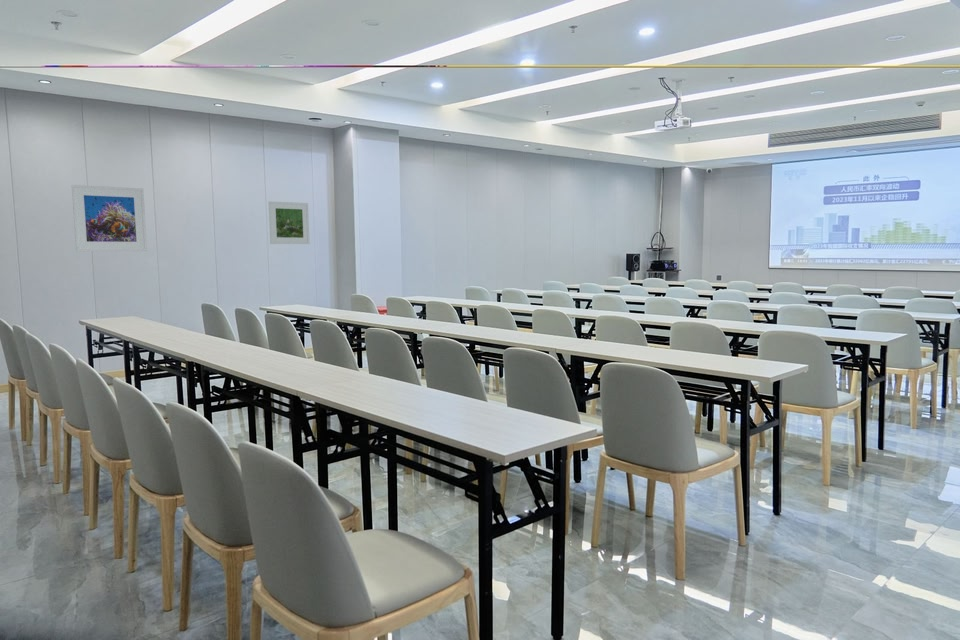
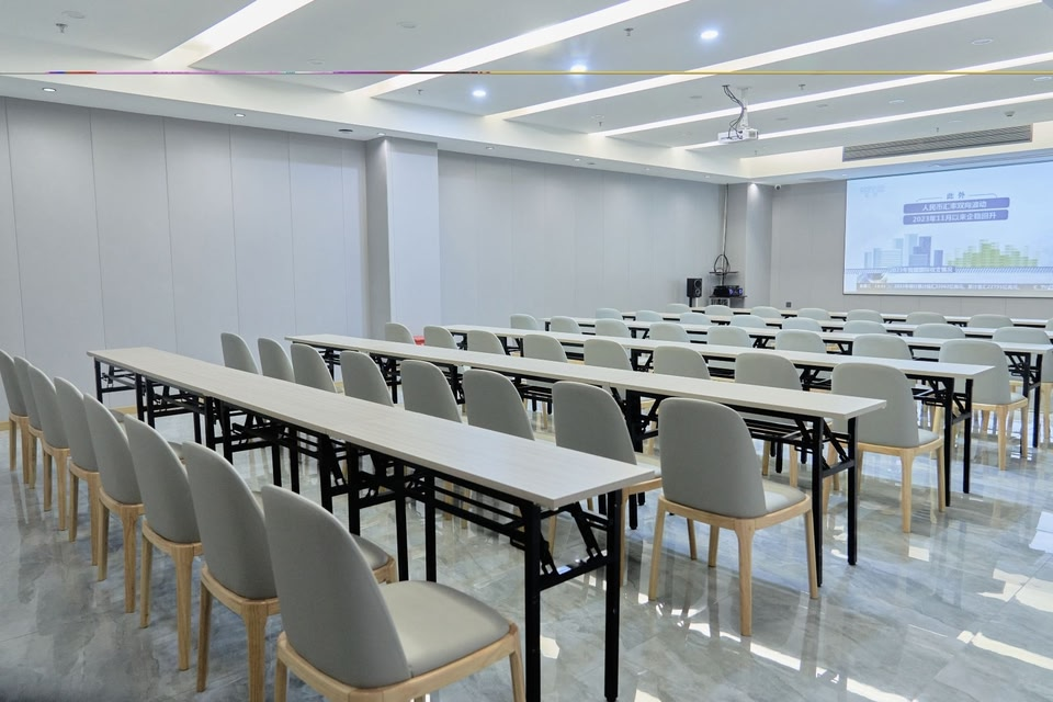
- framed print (110, 219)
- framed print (289, 223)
